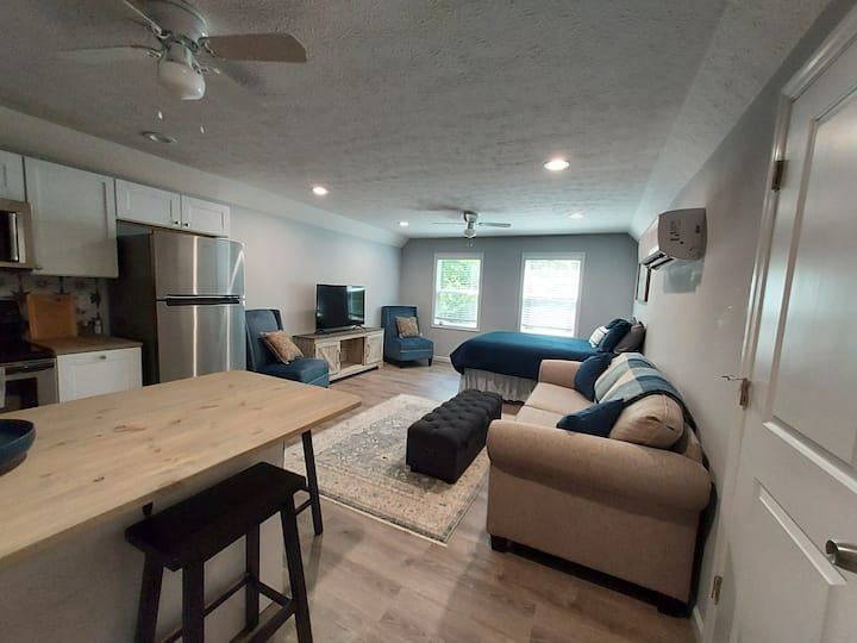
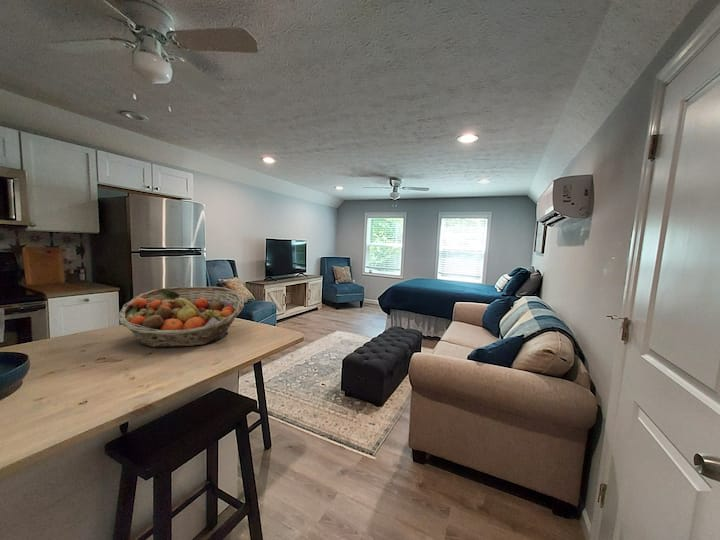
+ fruit basket (186, 314)
